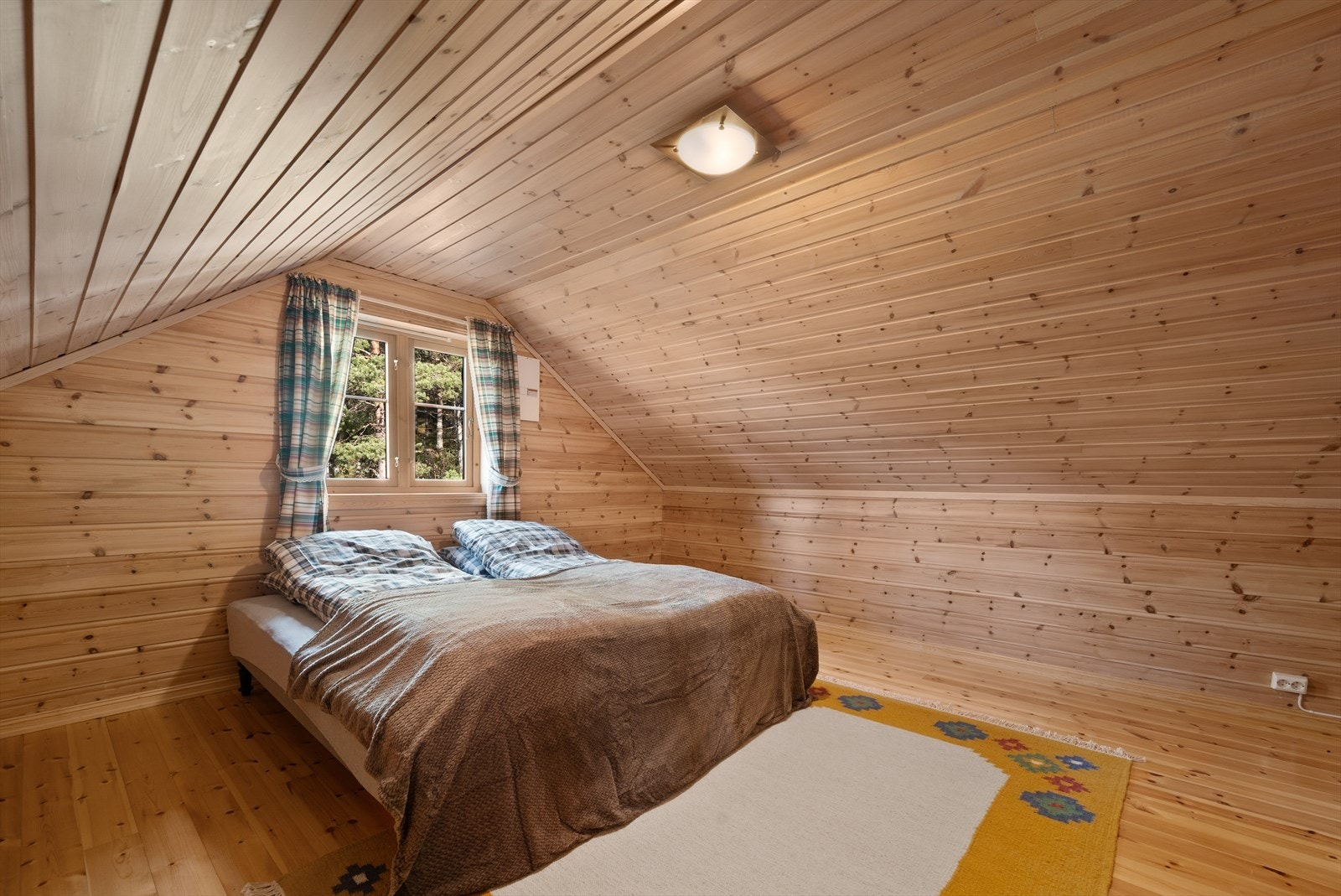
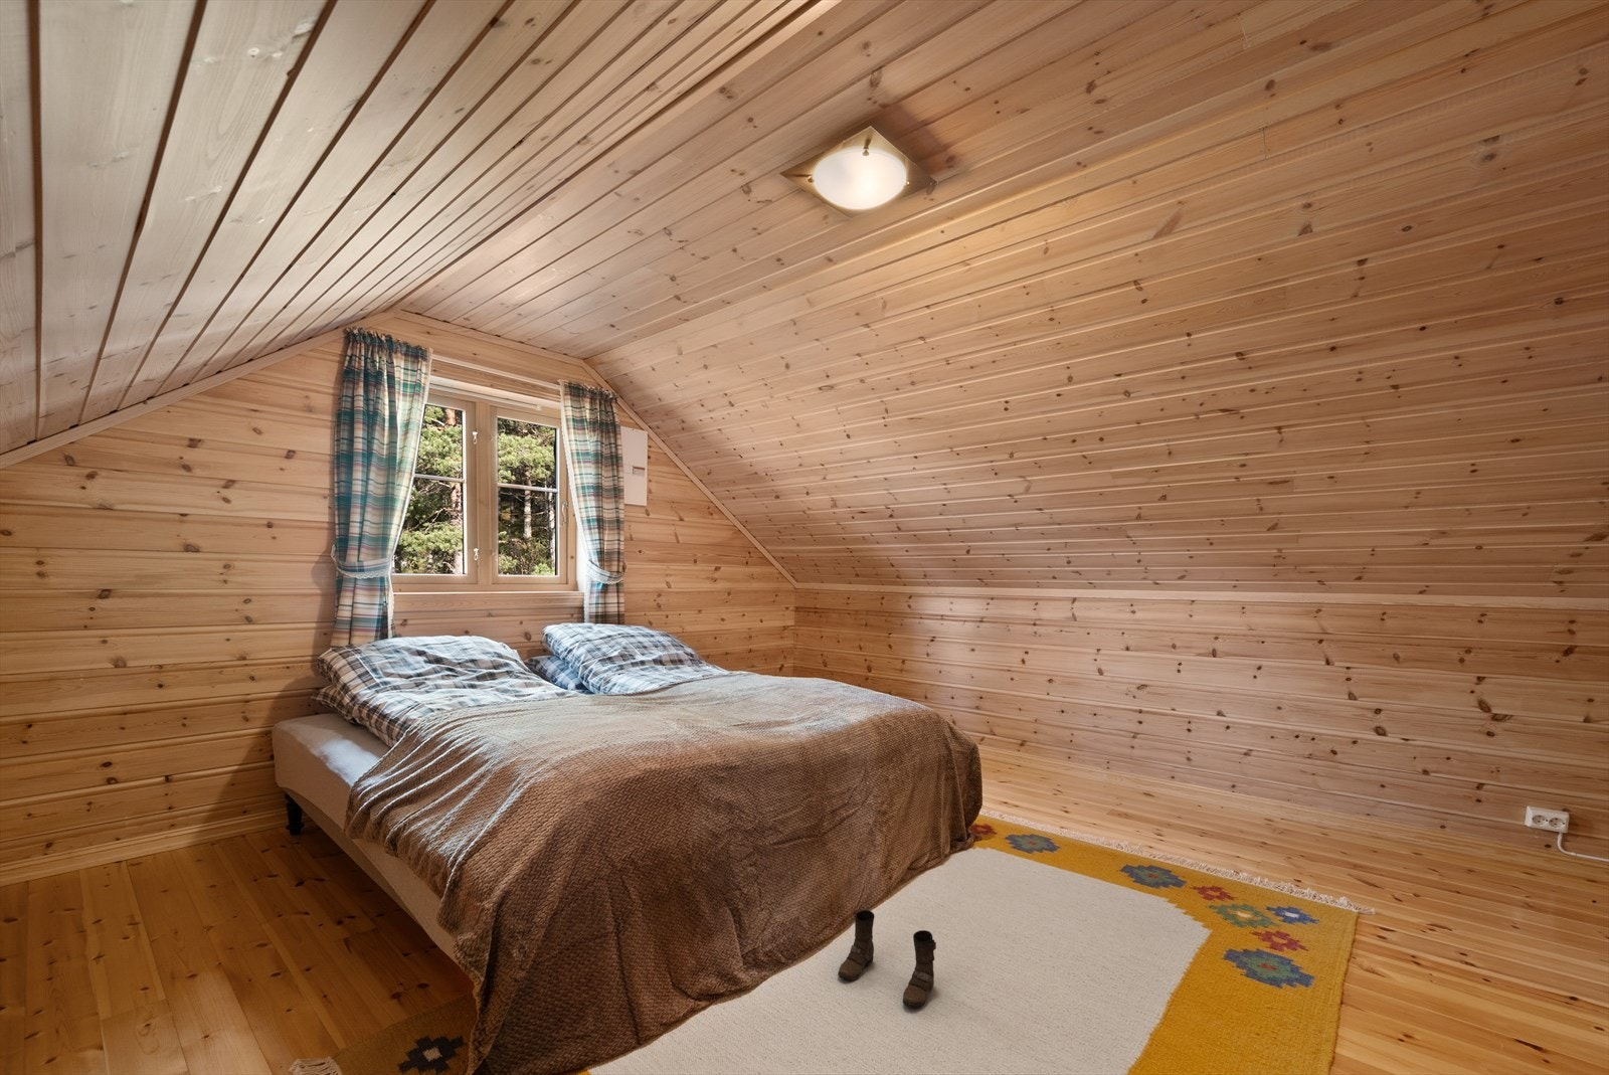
+ boots (872, 956)
